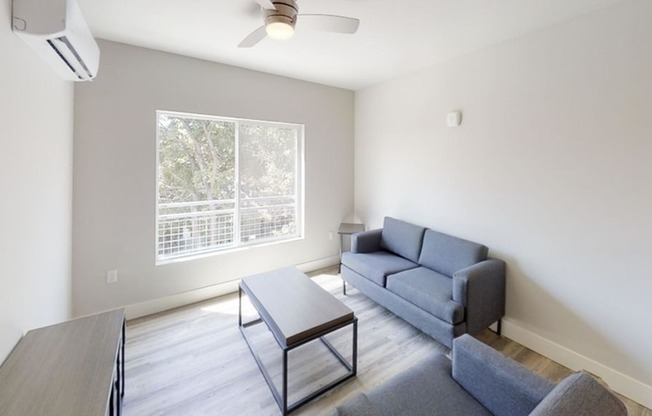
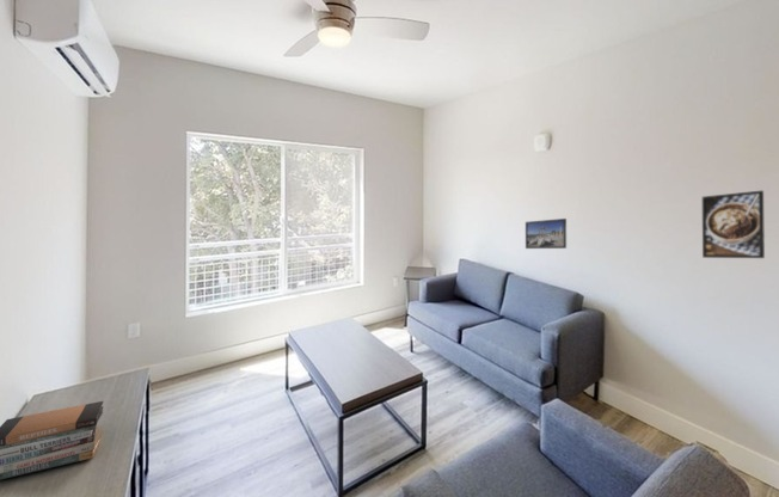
+ book stack (50, 437)
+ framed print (545, 234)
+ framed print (731, 226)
